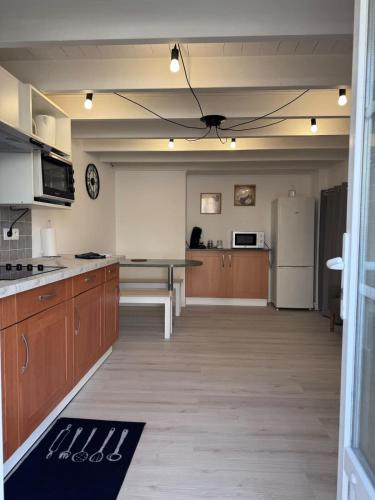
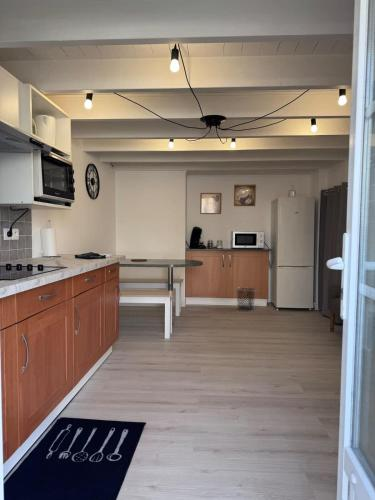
+ waste bin (245, 298)
